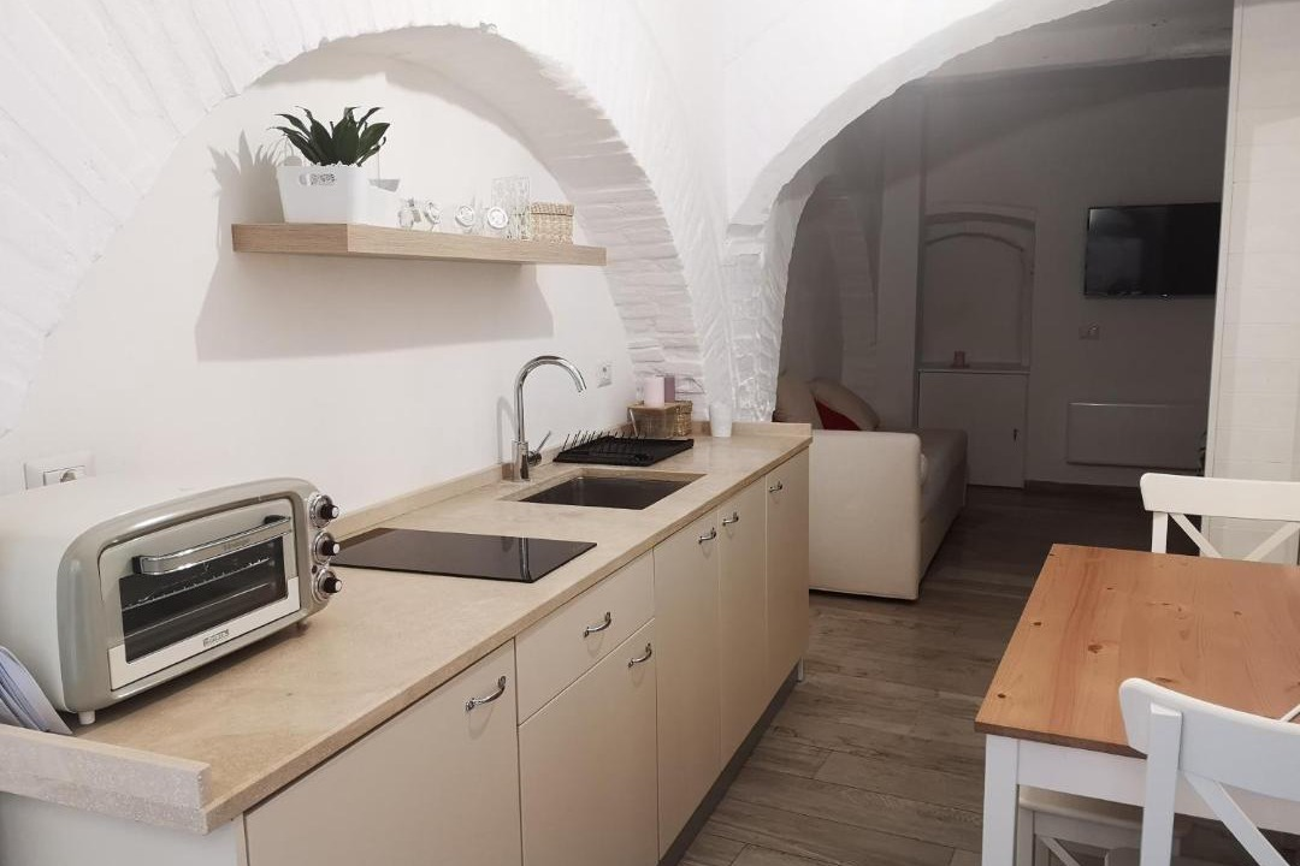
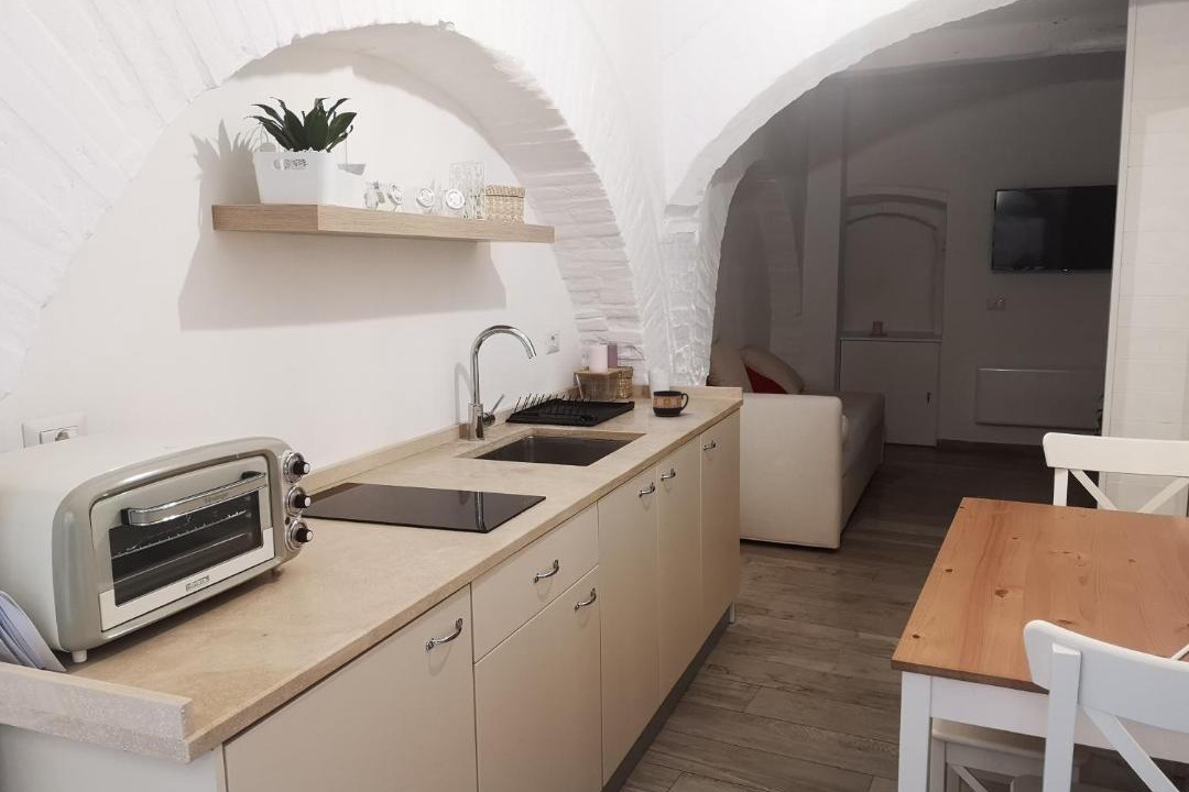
+ cup (668, 403)
